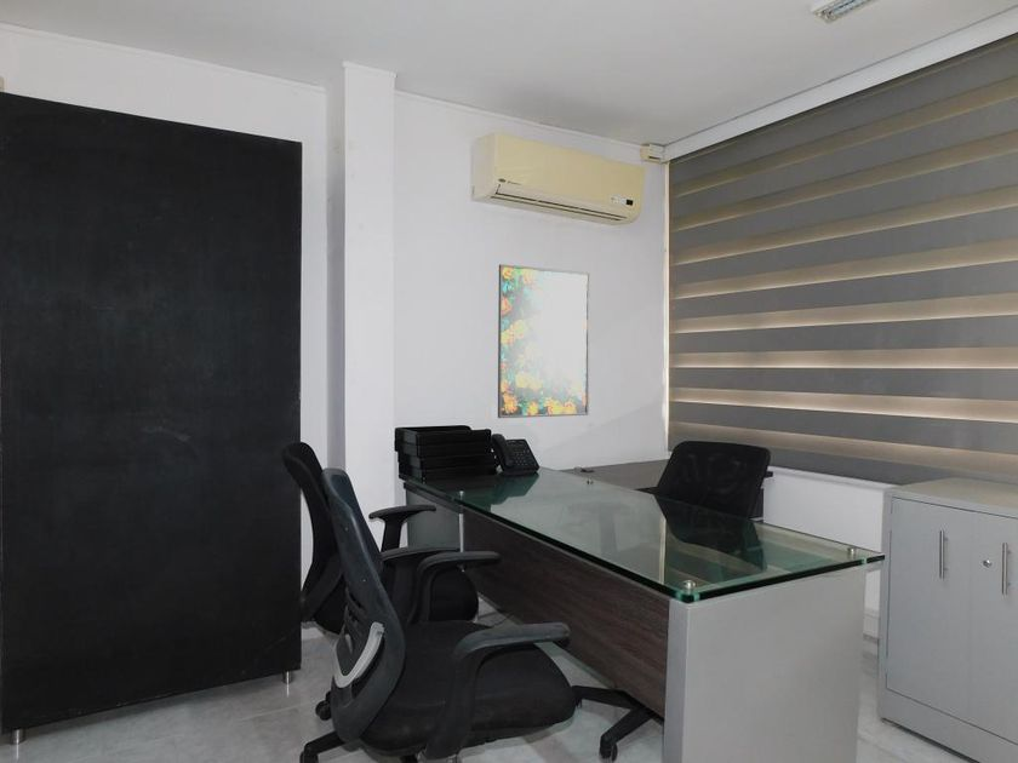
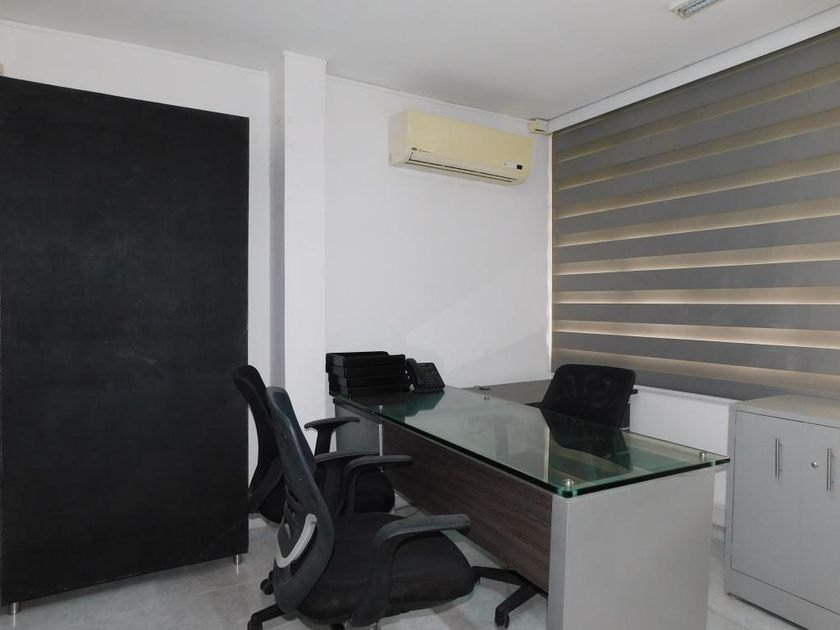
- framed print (545, 343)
